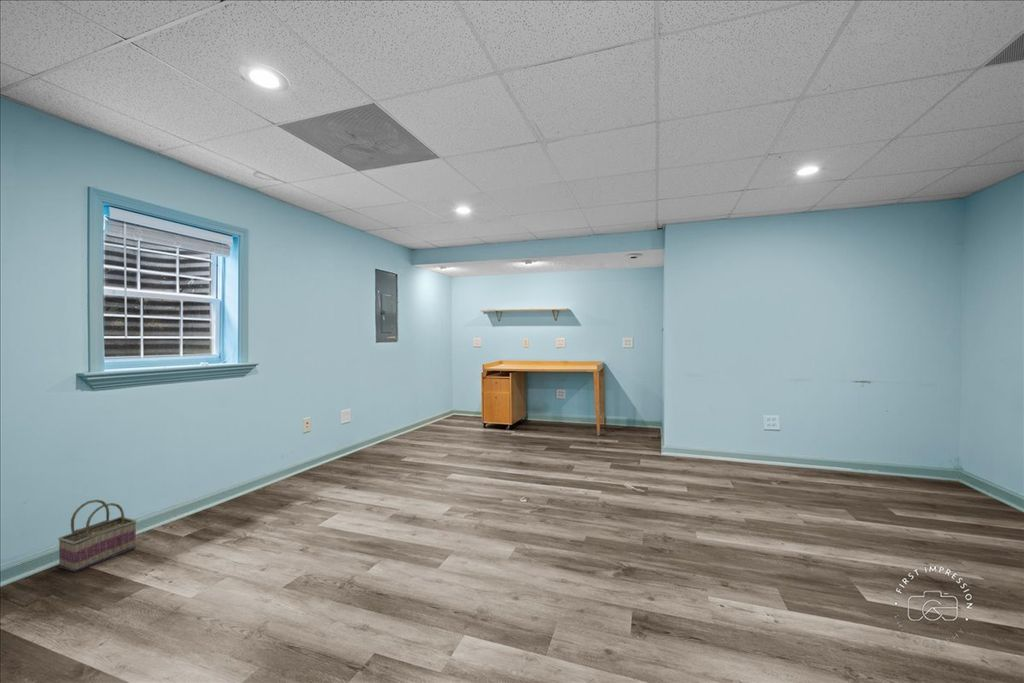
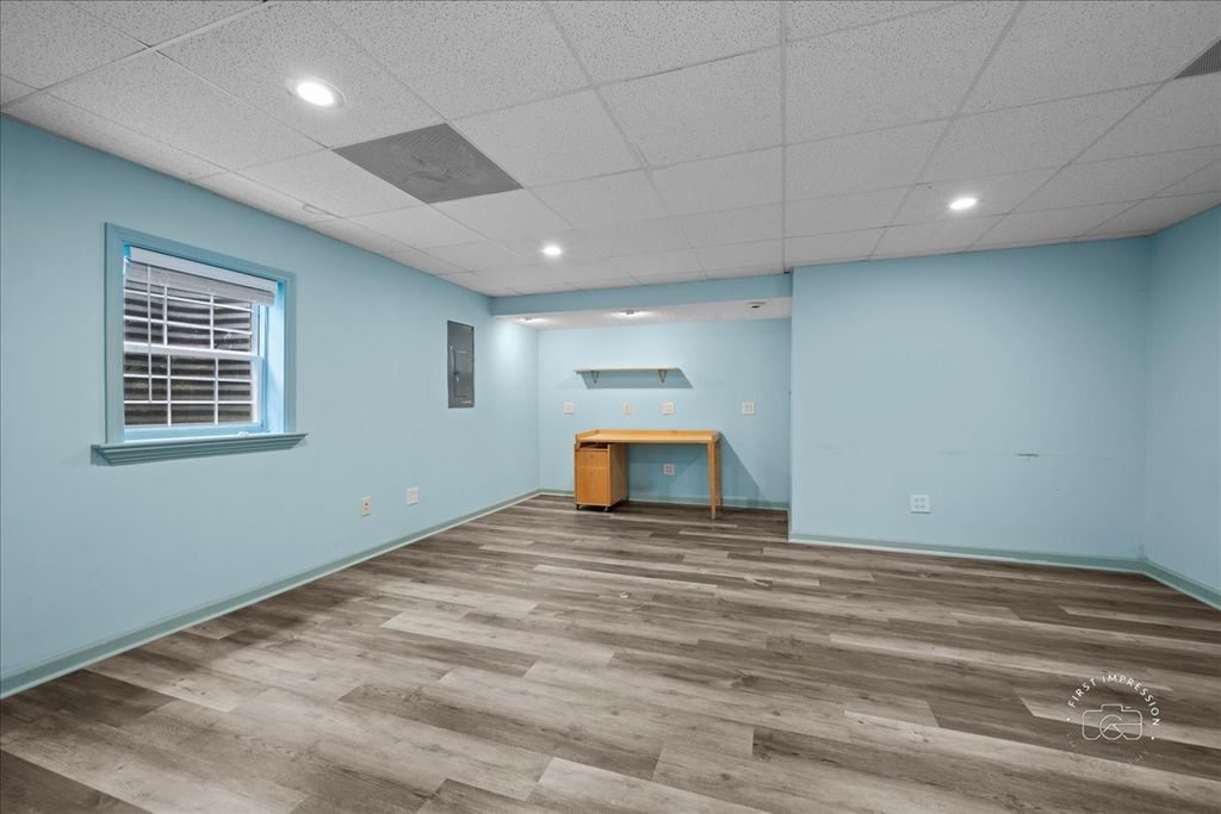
- basket (99, 529)
